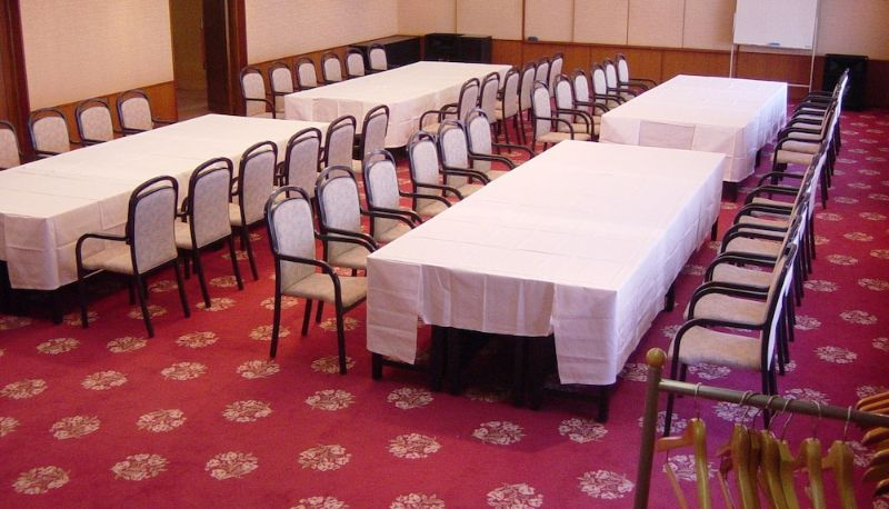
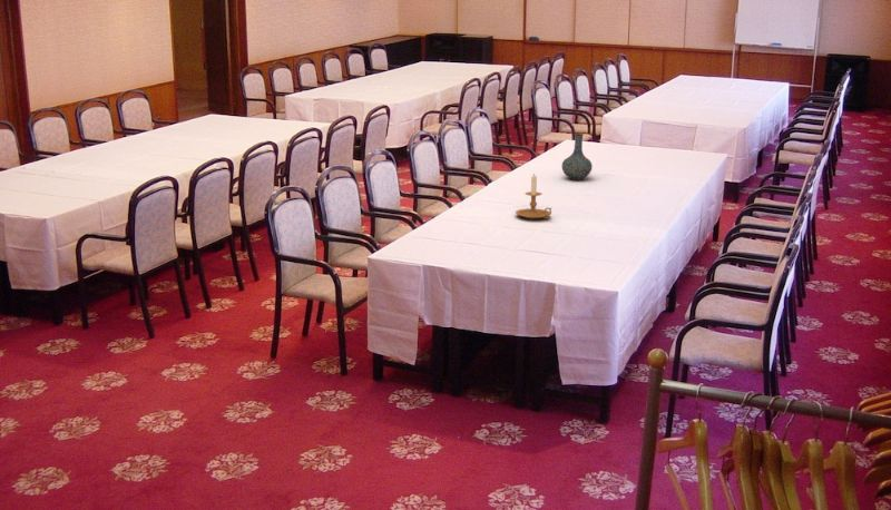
+ vase (577, 156)
+ candle holder (533, 195)
